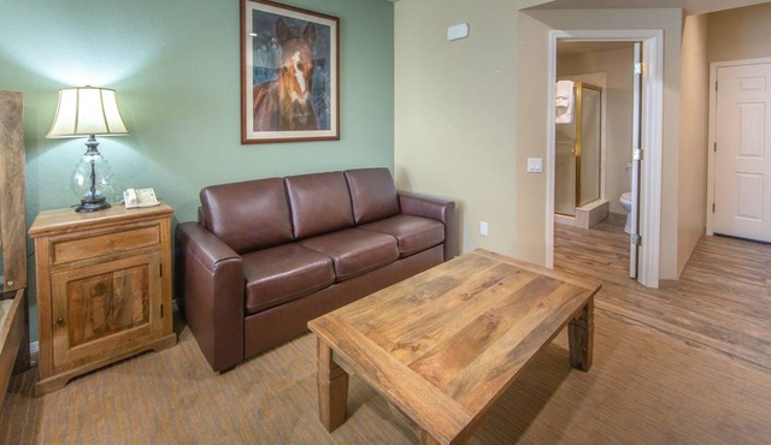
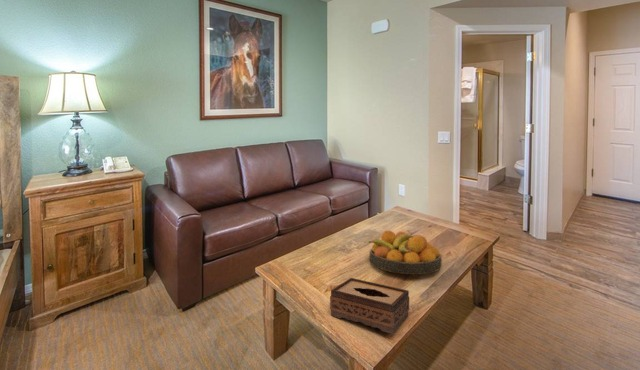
+ tissue box (369, 303)
+ fruit bowl (404, 247)
